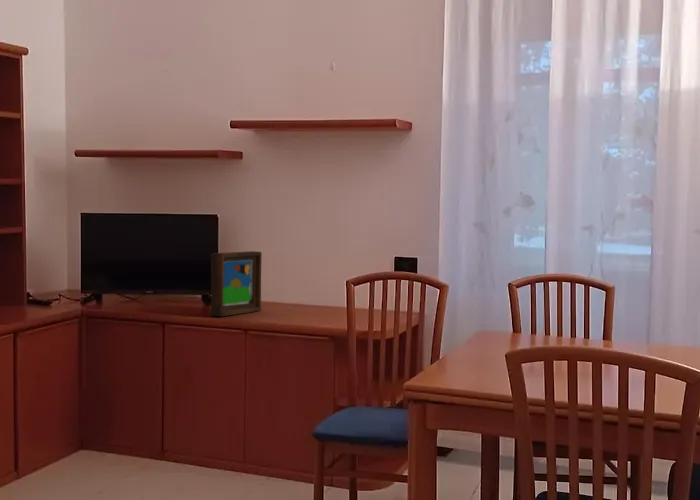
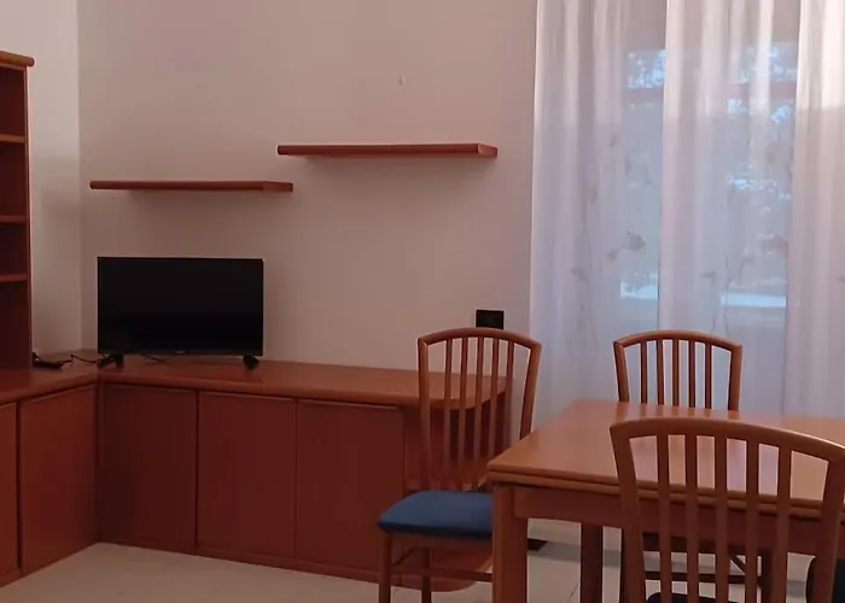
- picture frame (236, 282)
